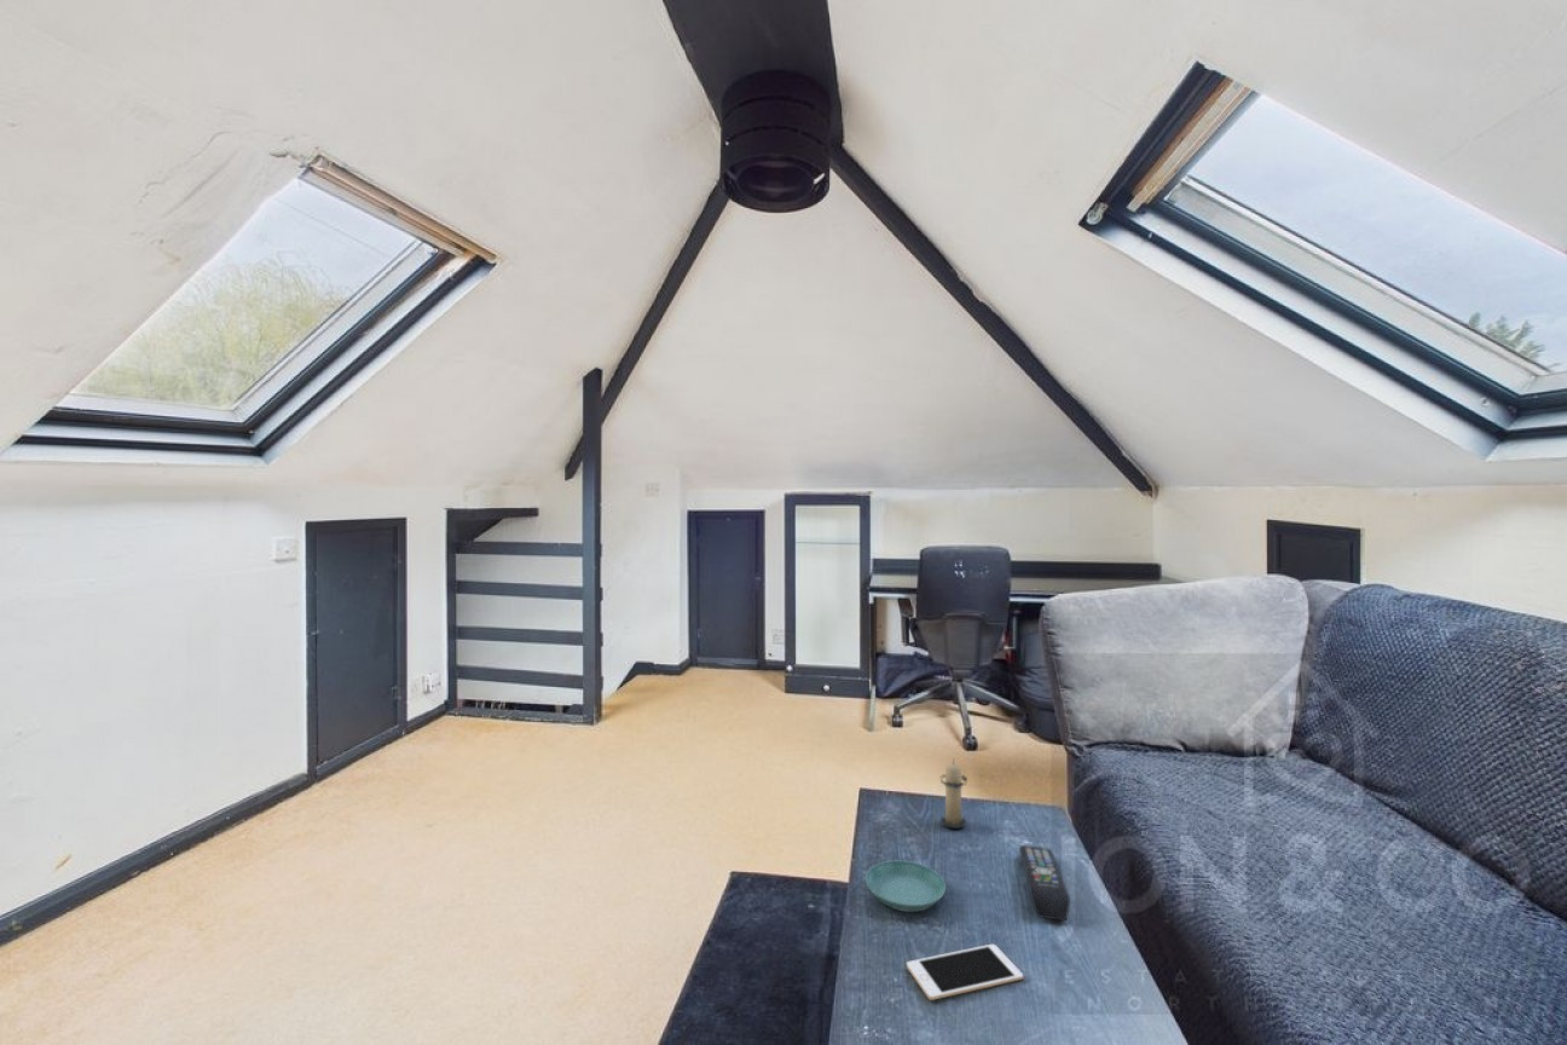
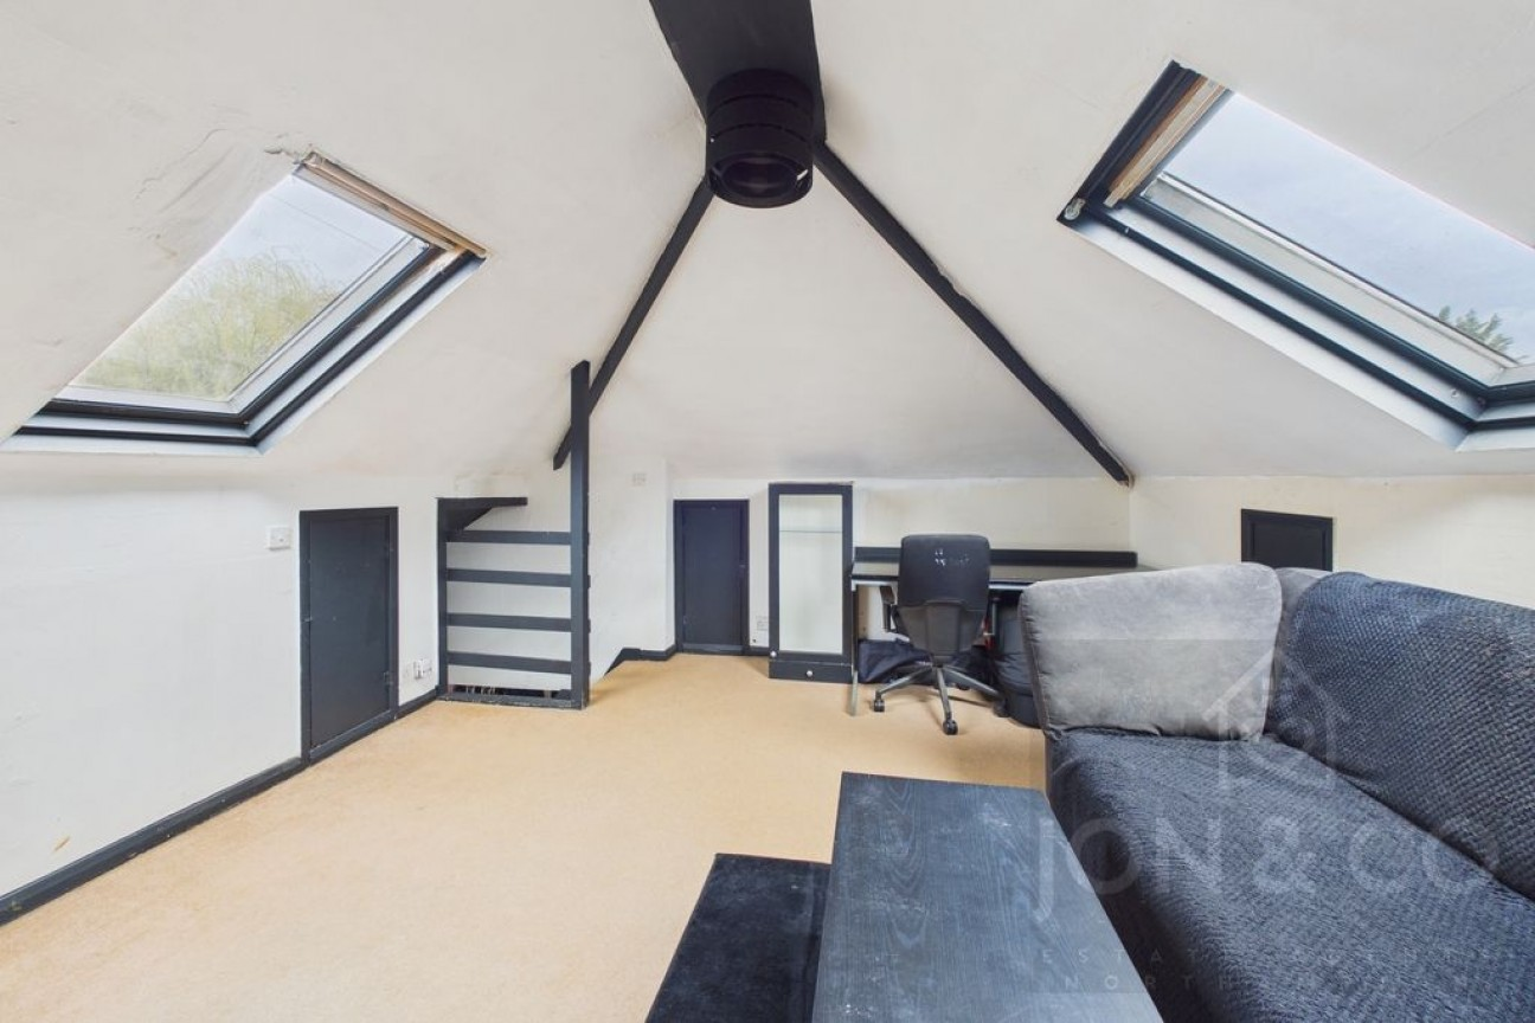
- candle (953, 791)
- remote control (1042, 876)
- cell phone (964, 970)
- saucer (904, 888)
